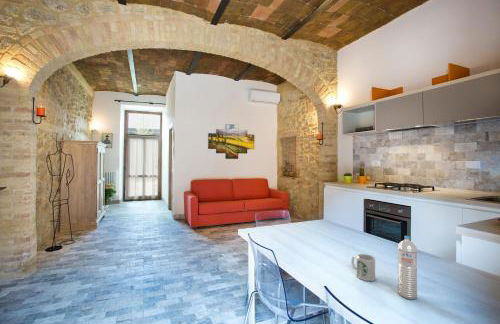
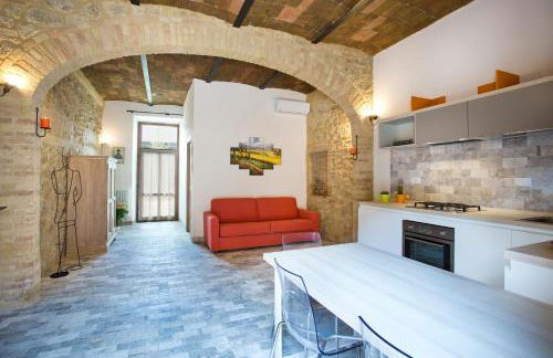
- mug (362, 265)
- water bottle (407, 266)
